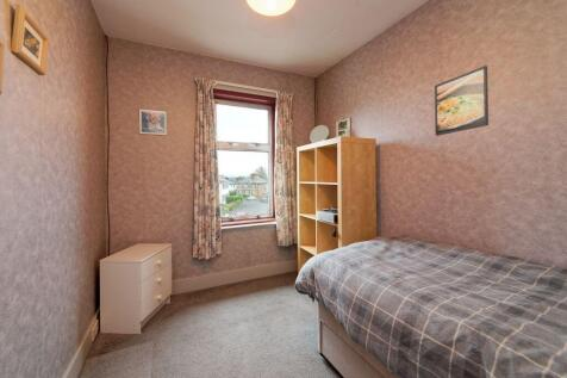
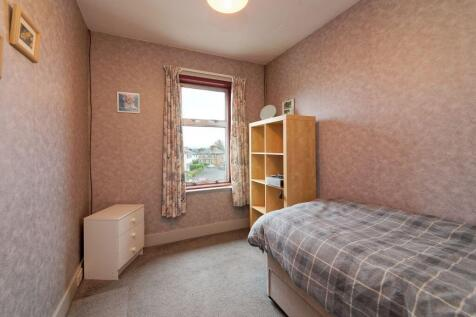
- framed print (459, 104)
